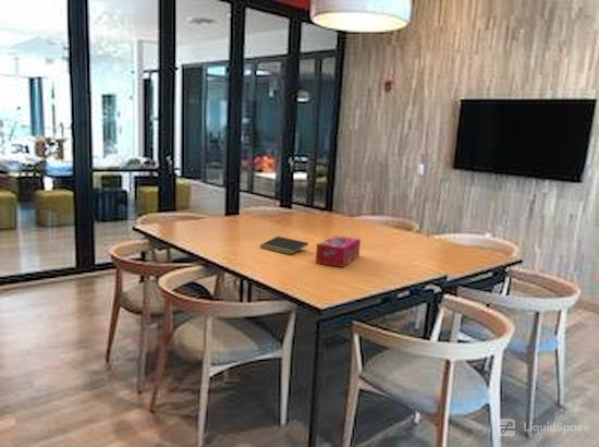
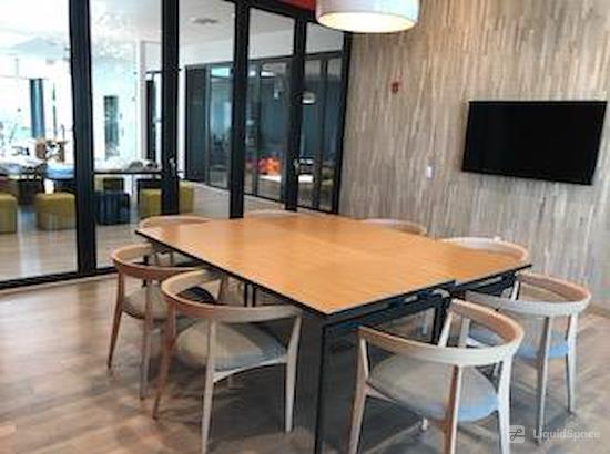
- notepad (283, 244)
- tissue box (339, 250)
